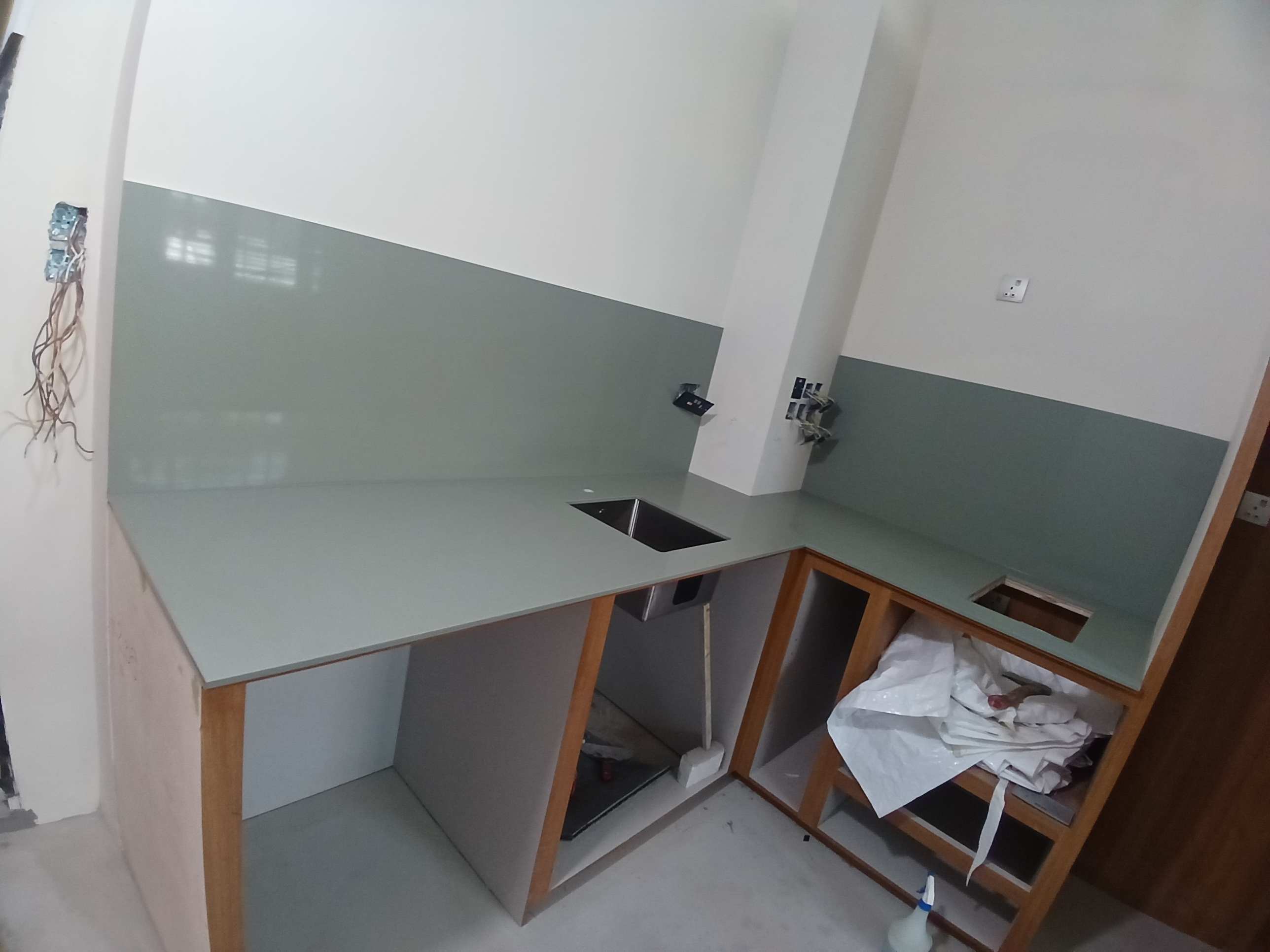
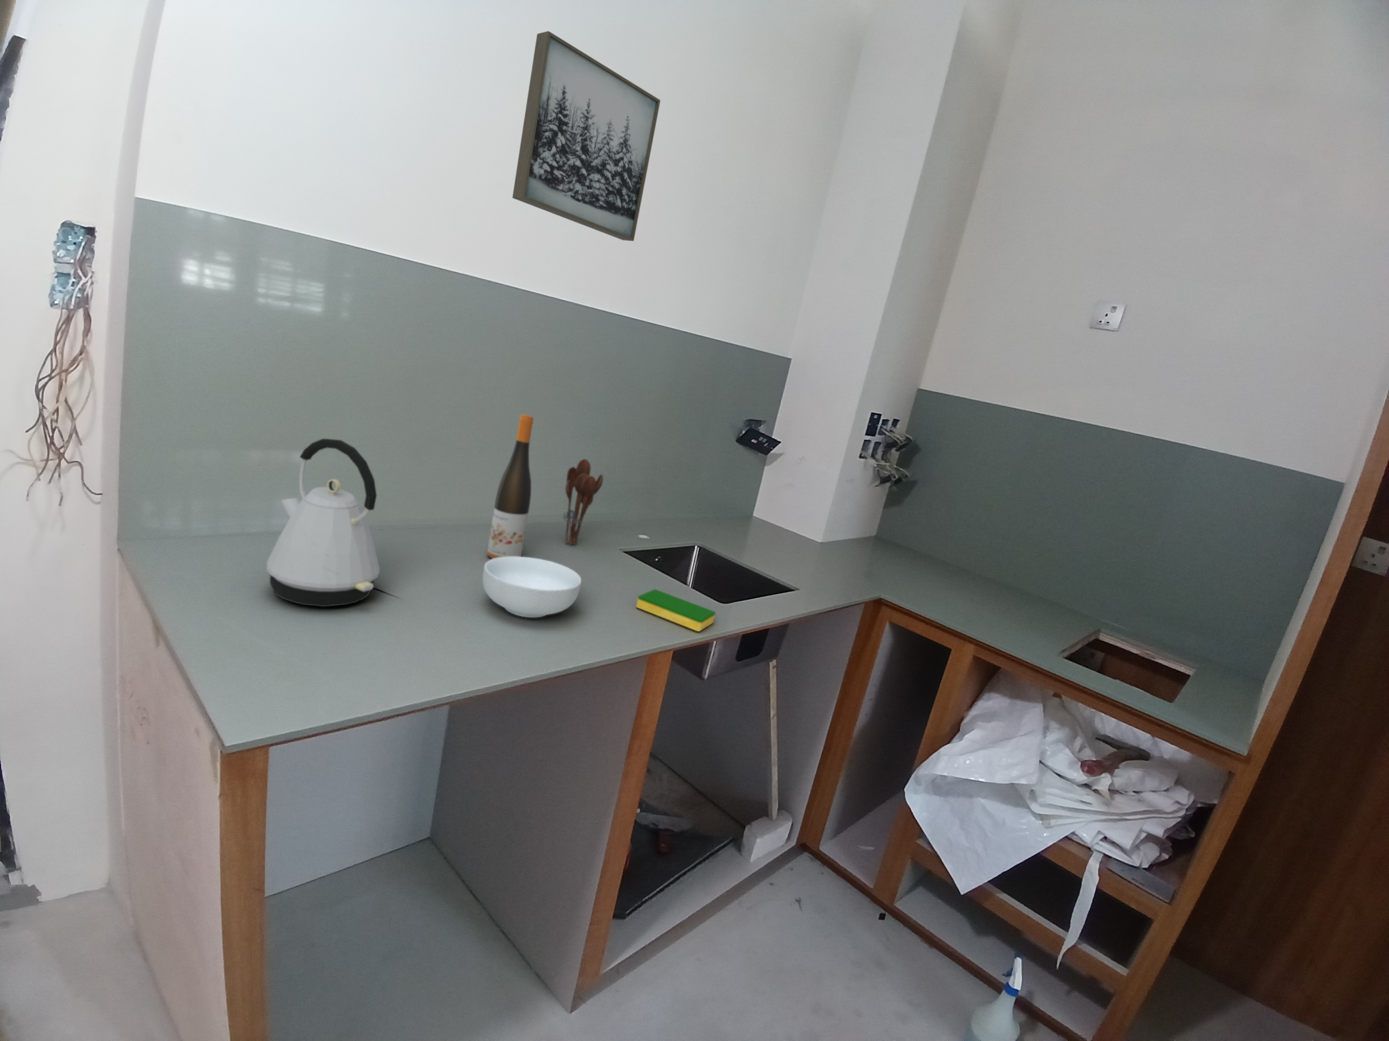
+ kettle (328, 517)
+ utensil holder (579, 504)
+ dish sponge (676, 609)
+ cereal bowl (530, 590)
+ wine bottle (515, 488)
+ wall art (590, 147)
